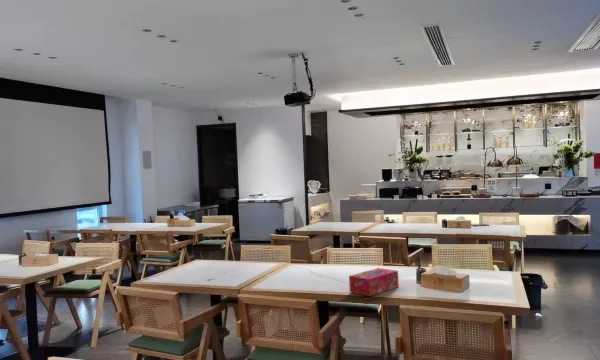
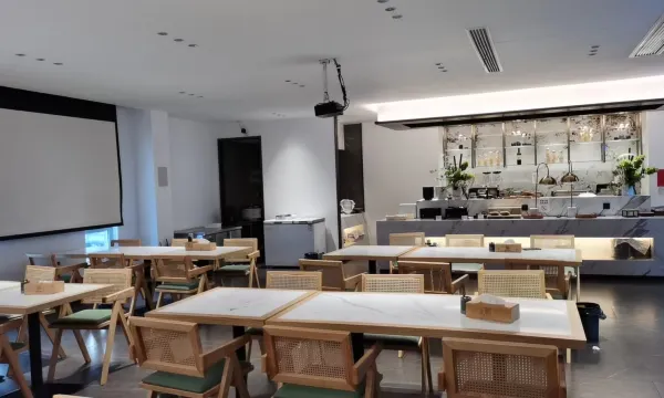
- tissue box (374, 281)
